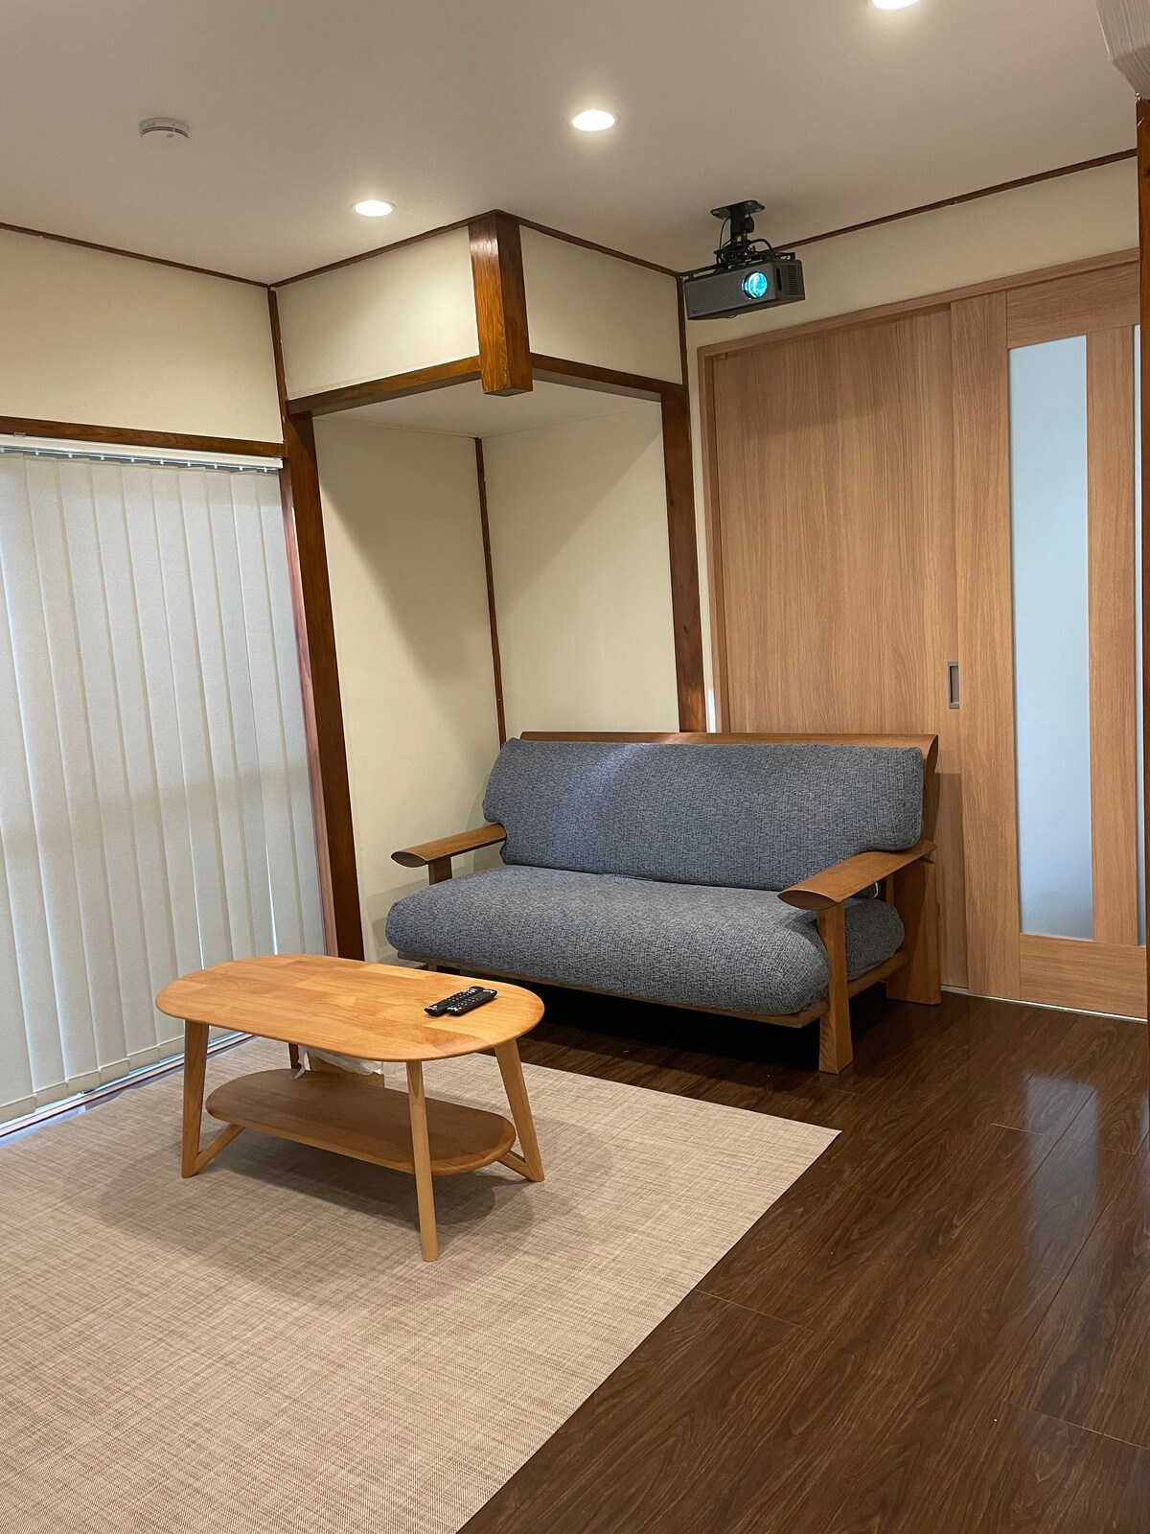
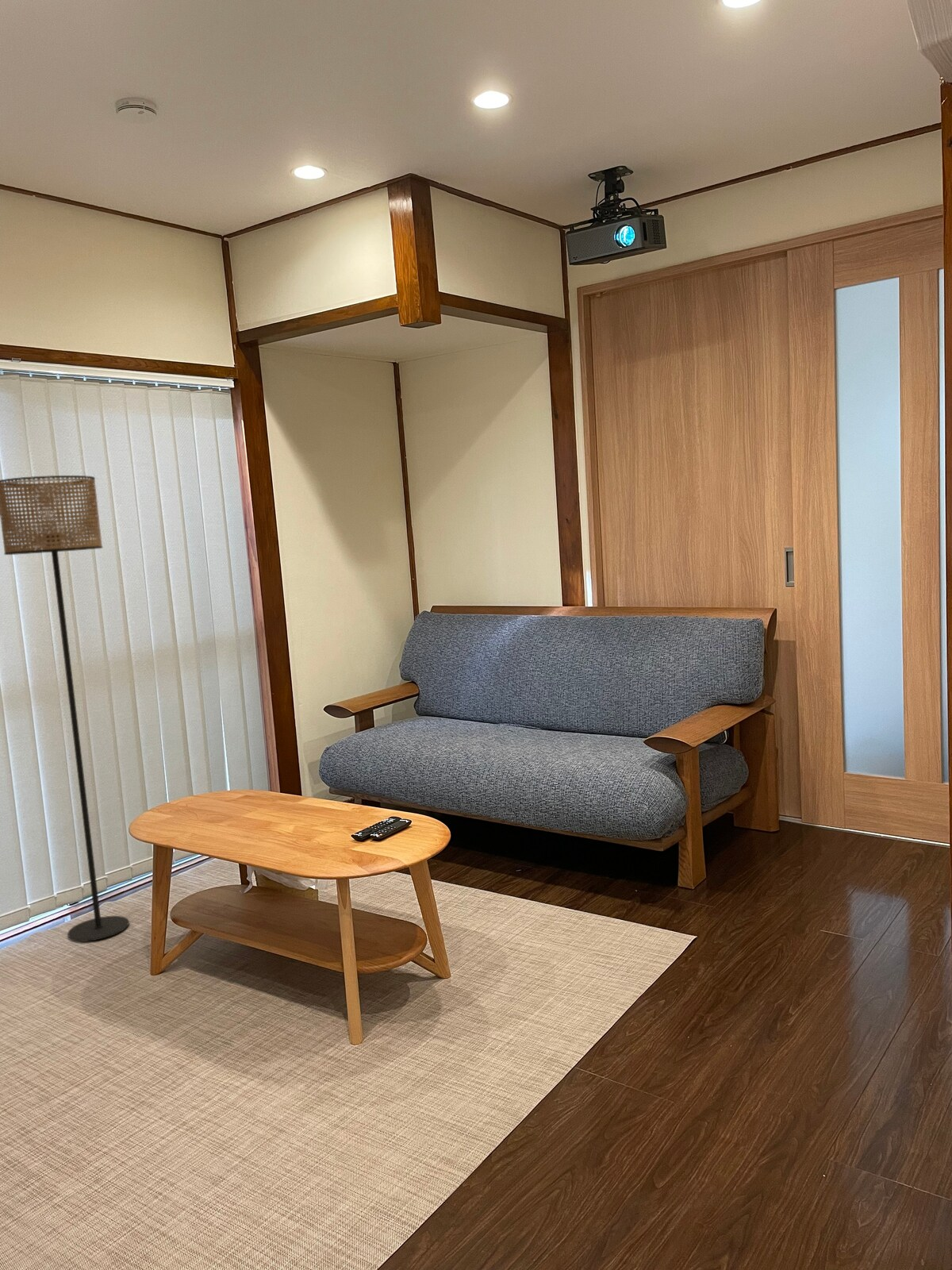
+ floor lamp (73, 710)
